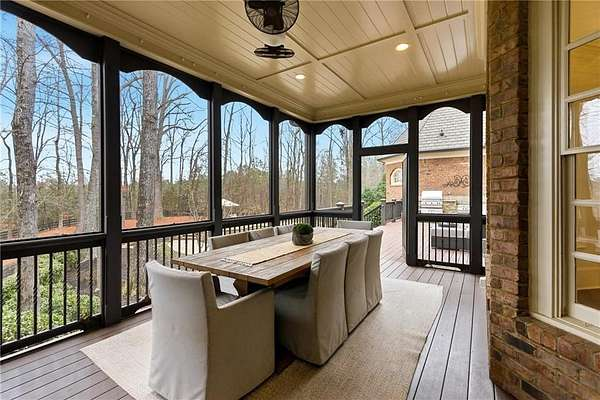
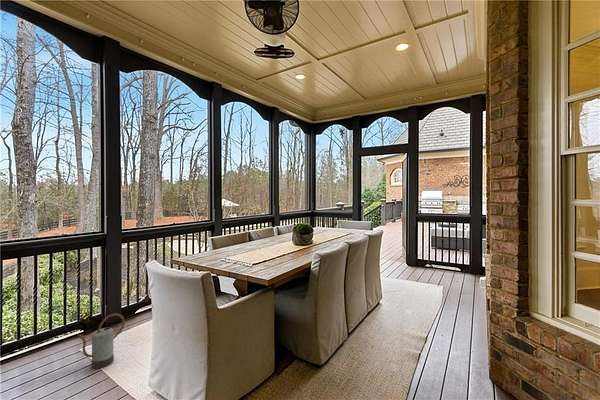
+ watering can (102, 340)
